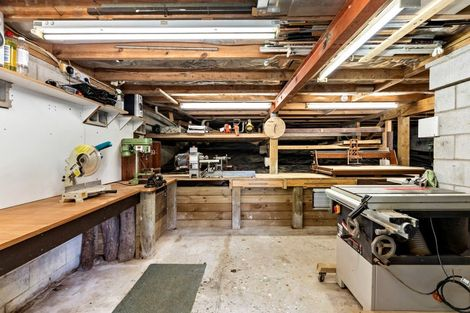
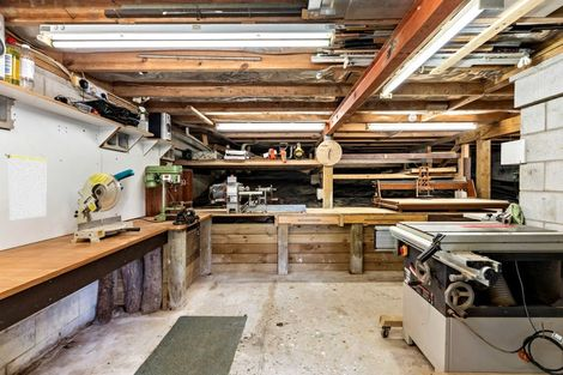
+ calendar (29, 180)
